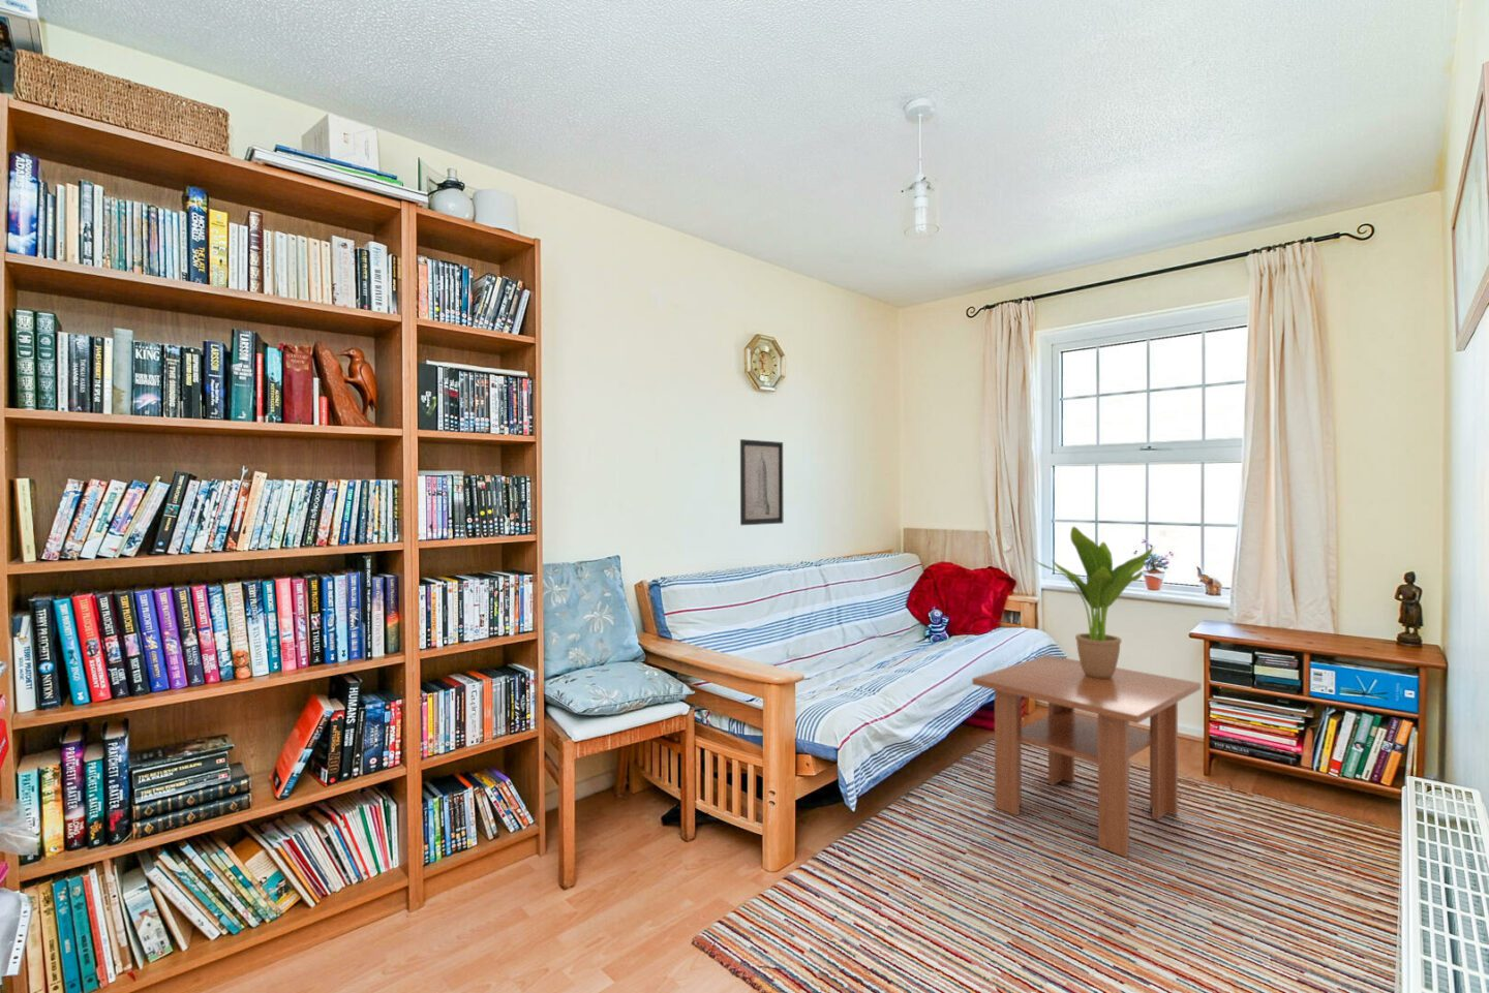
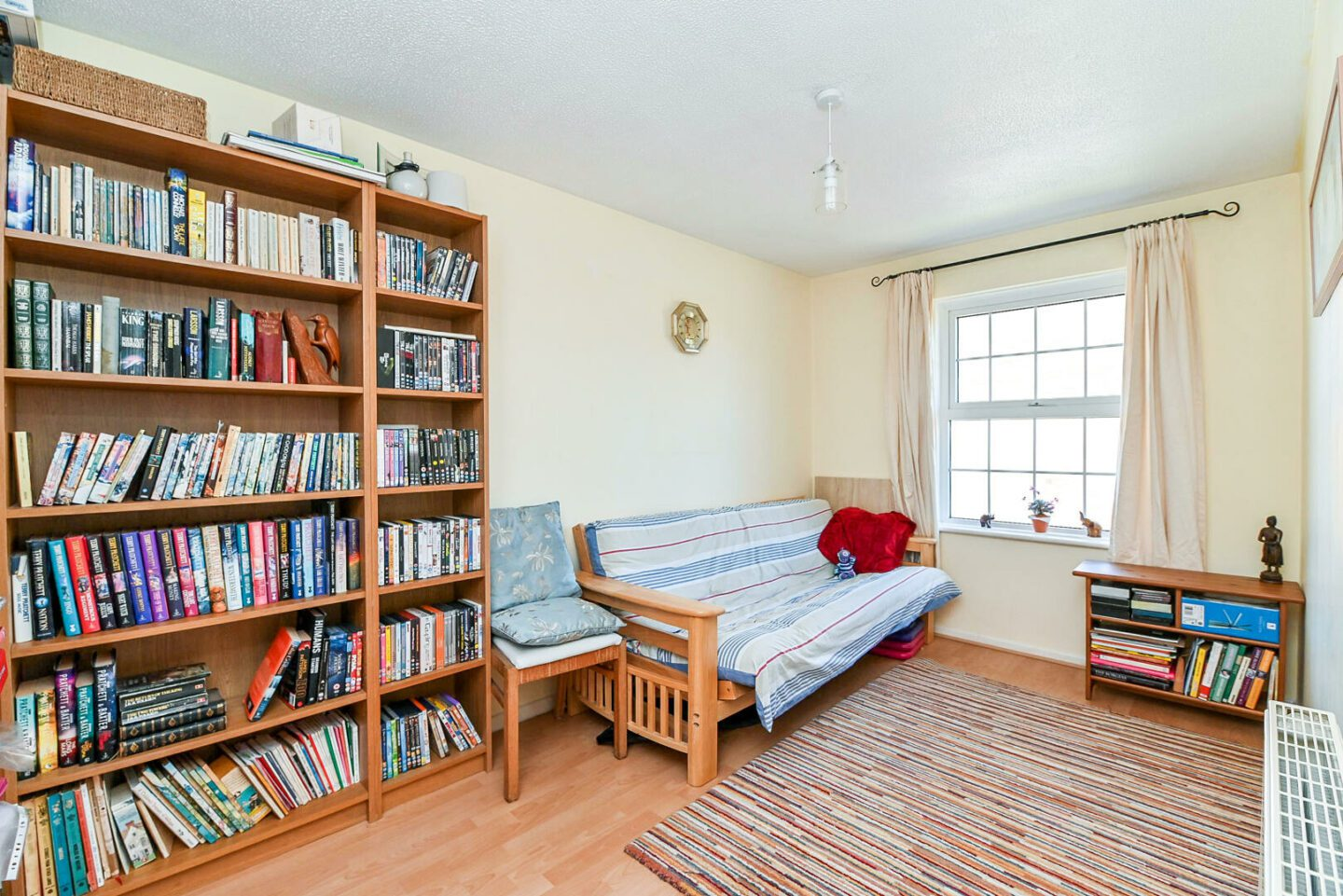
- wall art (762, 482)
- potted plant (1109, 601)
- coffee table (1084, 745)
